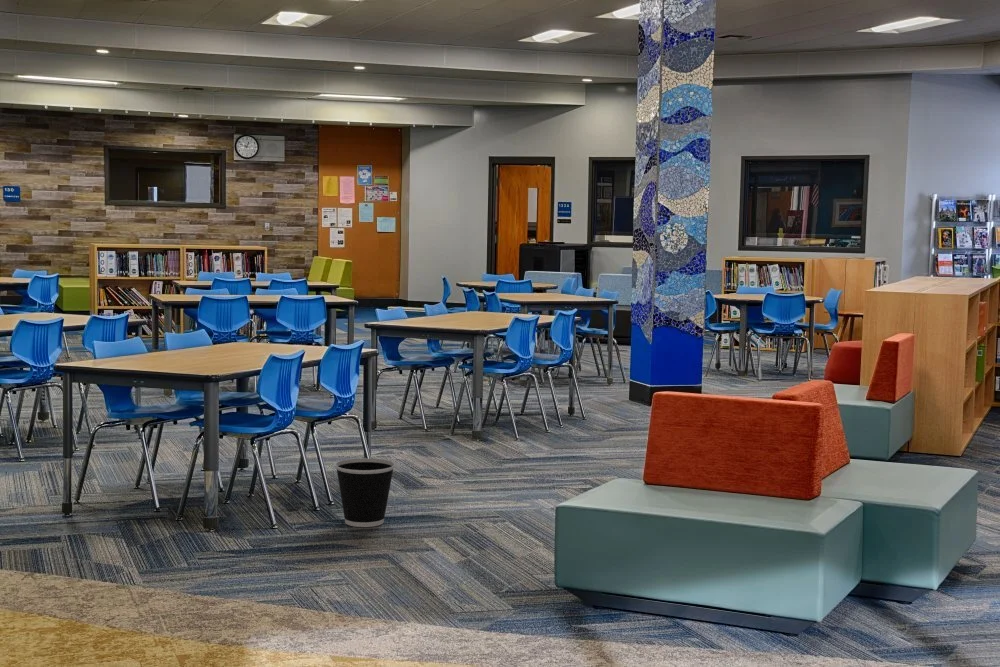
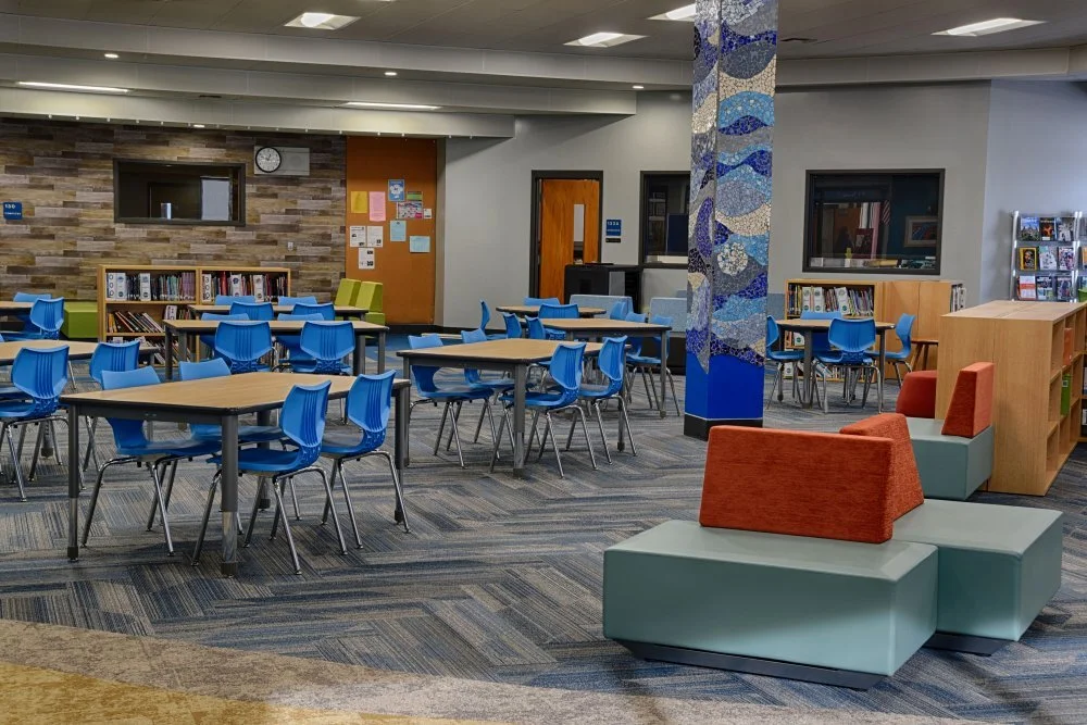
- wastebasket (364, 493)
